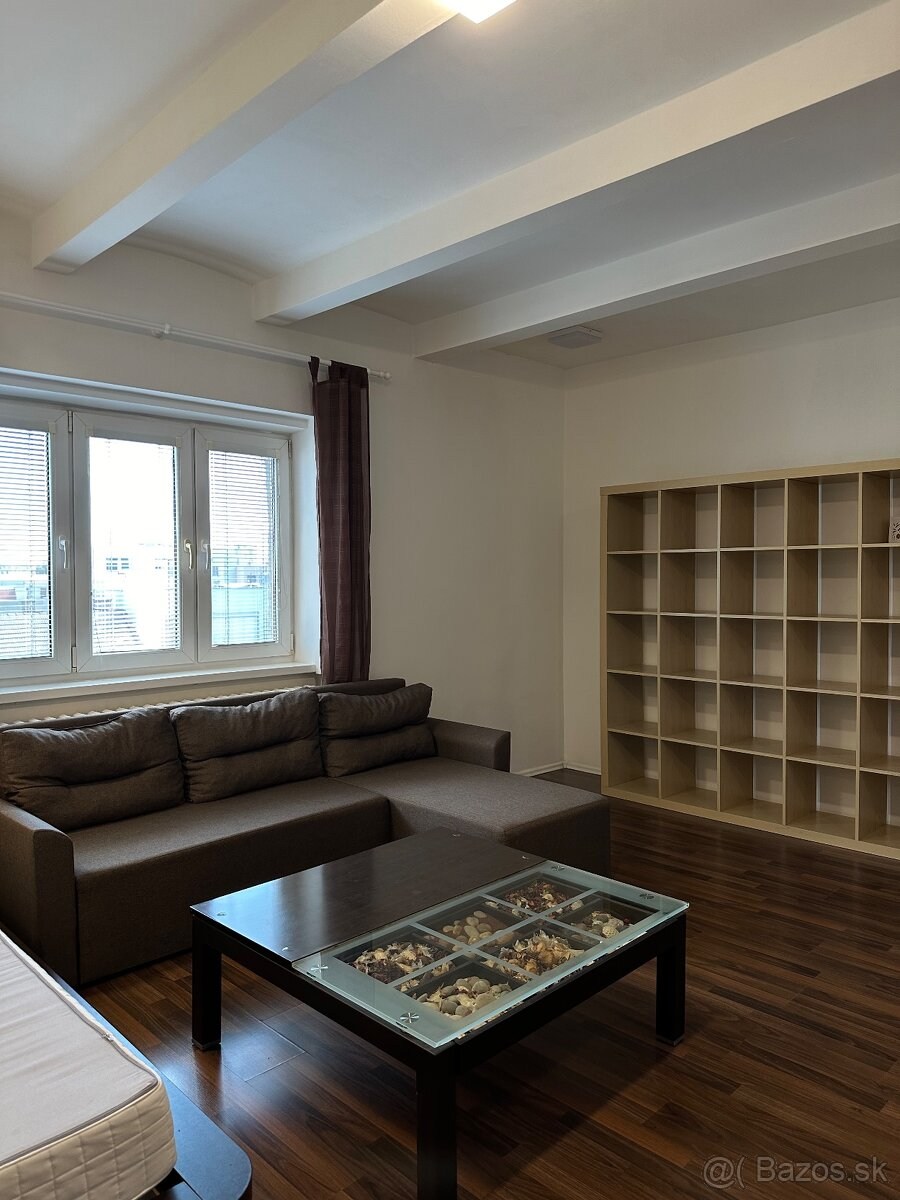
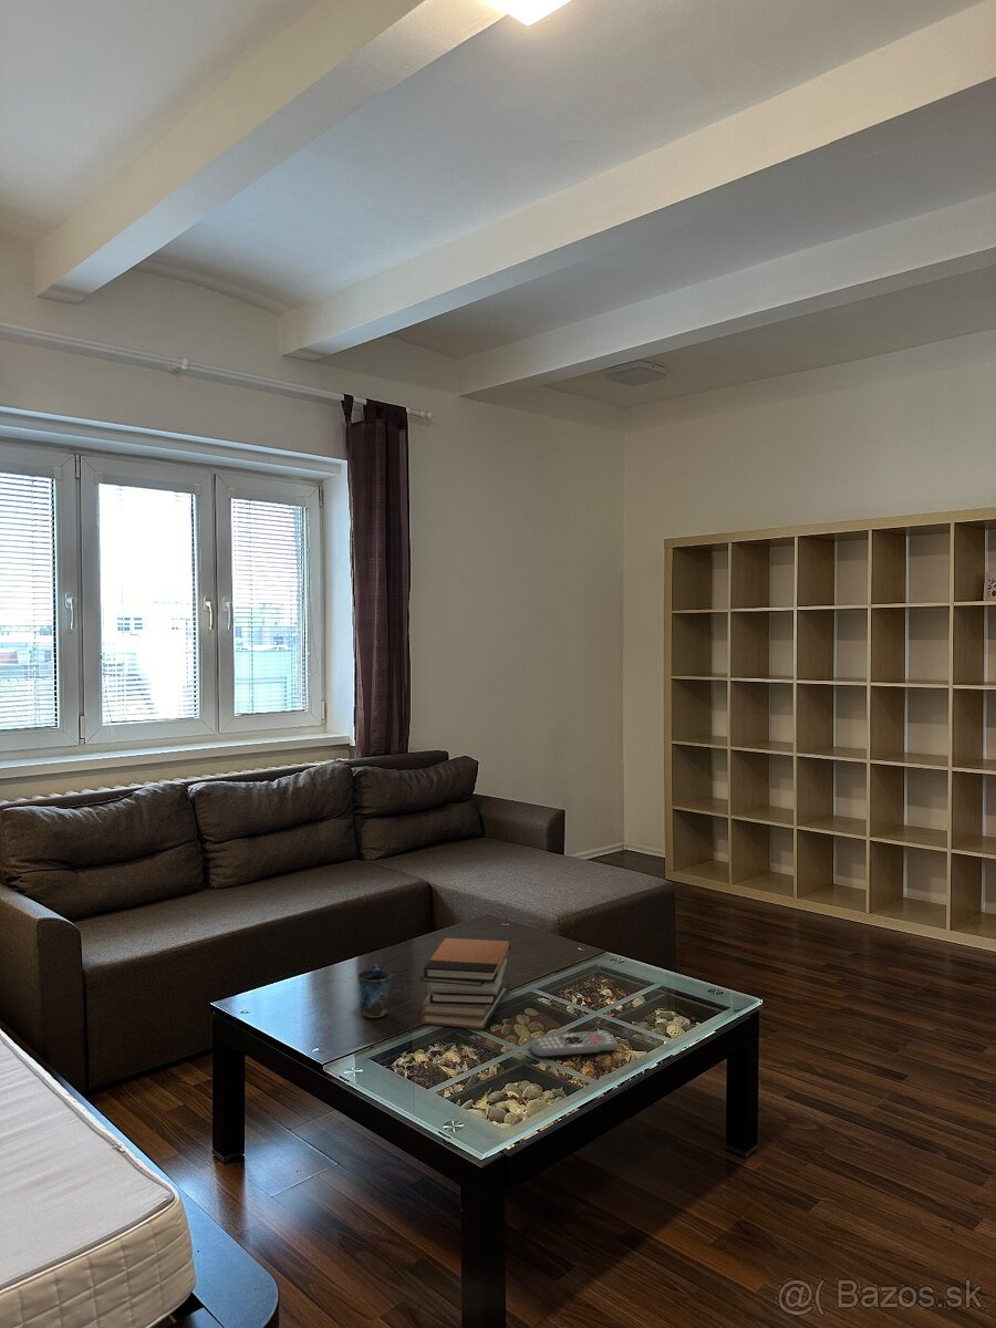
+ book stack (468, 977)
+ remote control (572, 1045)
+ mug (377, 990)
